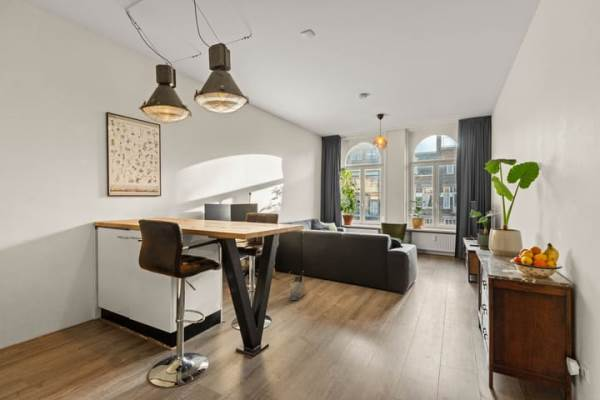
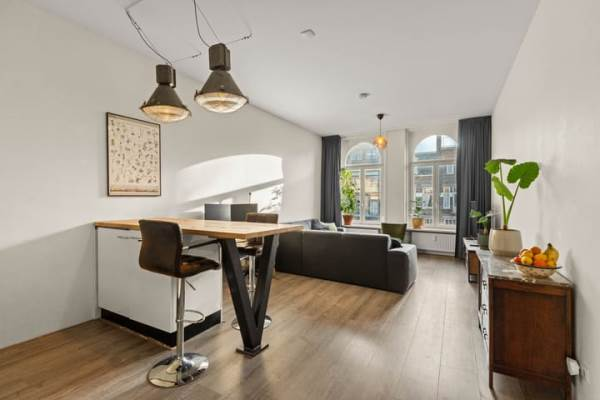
- basket (296, 283)
